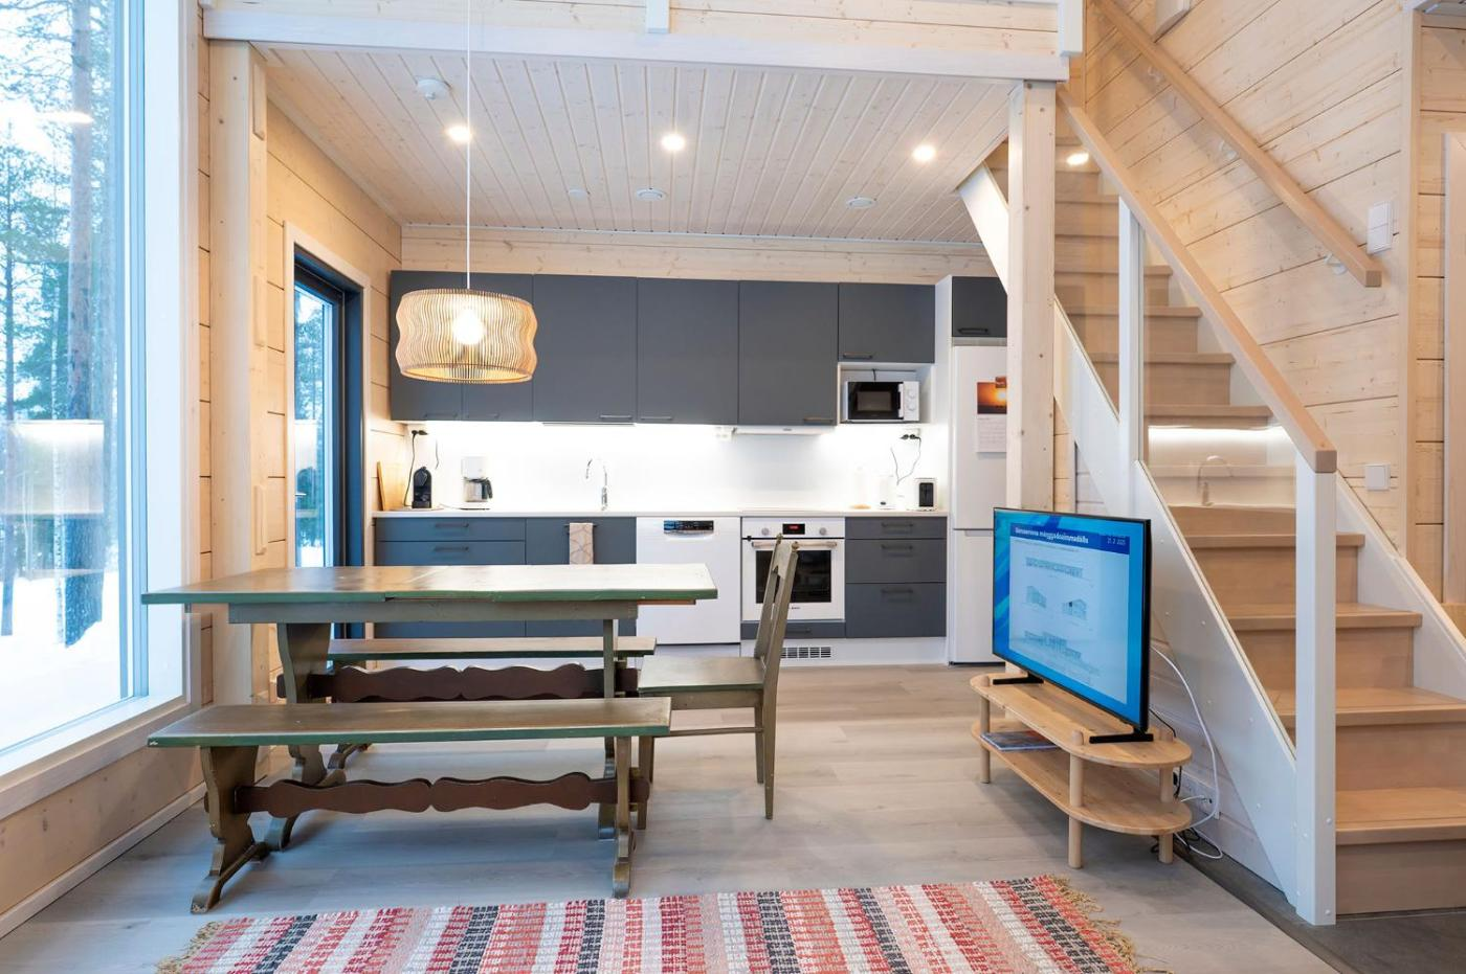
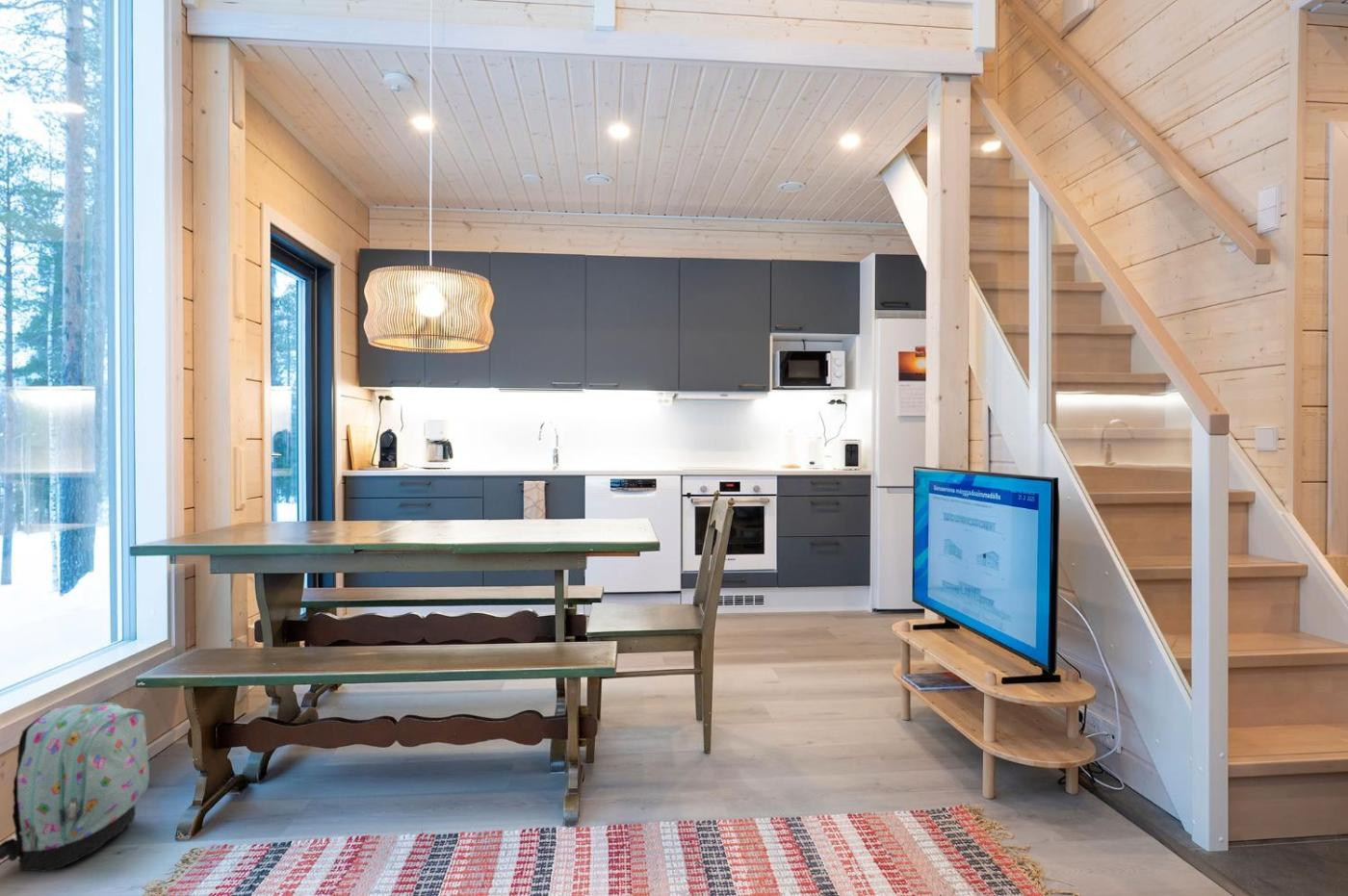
+ backpack (85, 774)
